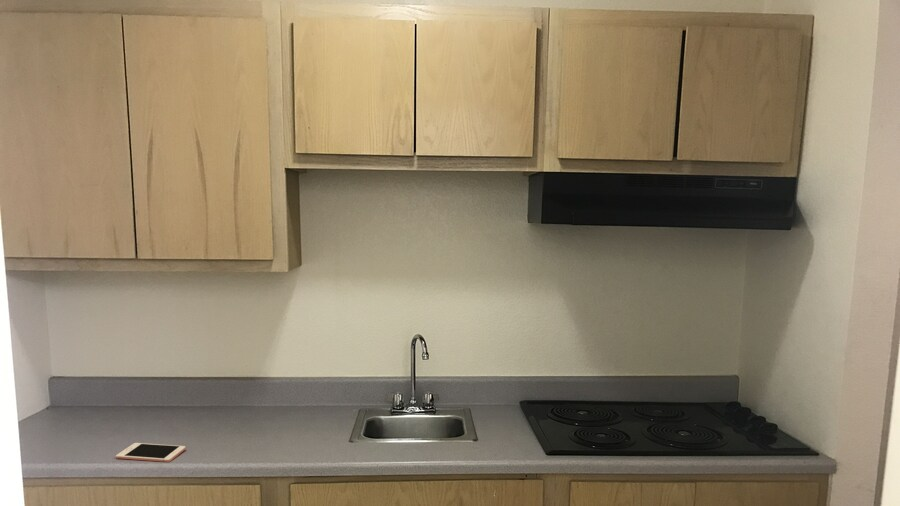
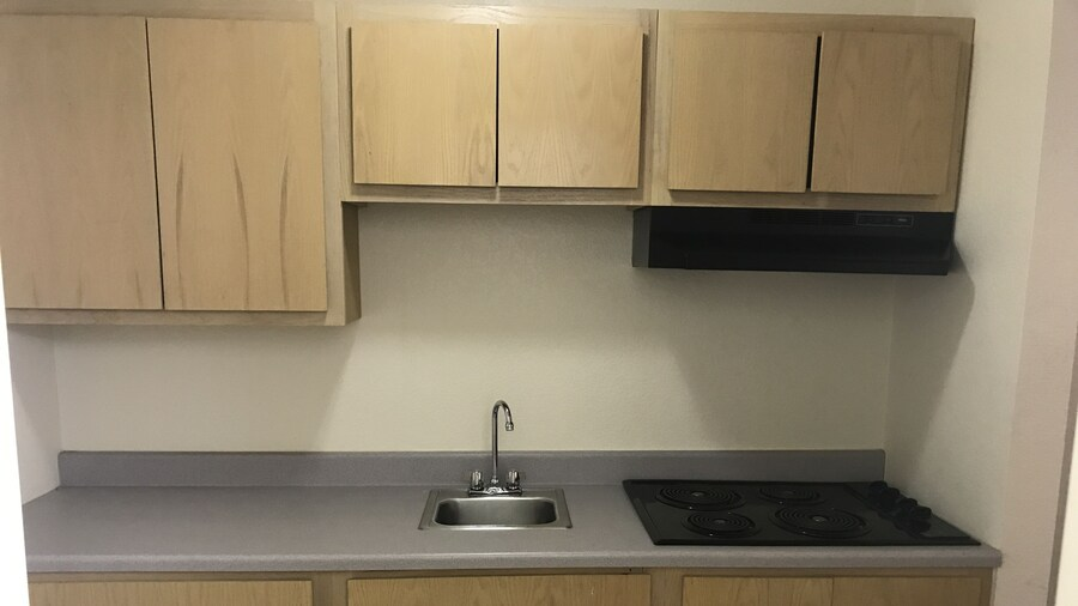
- cell phone (151, 452)
